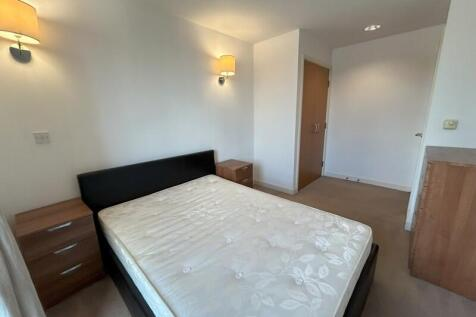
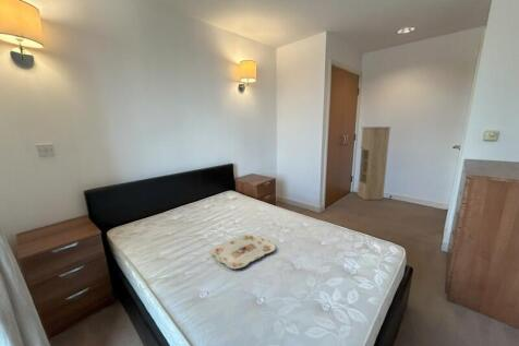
+ storage cabinet (372, 163)
+ serving tray (243, 249)
